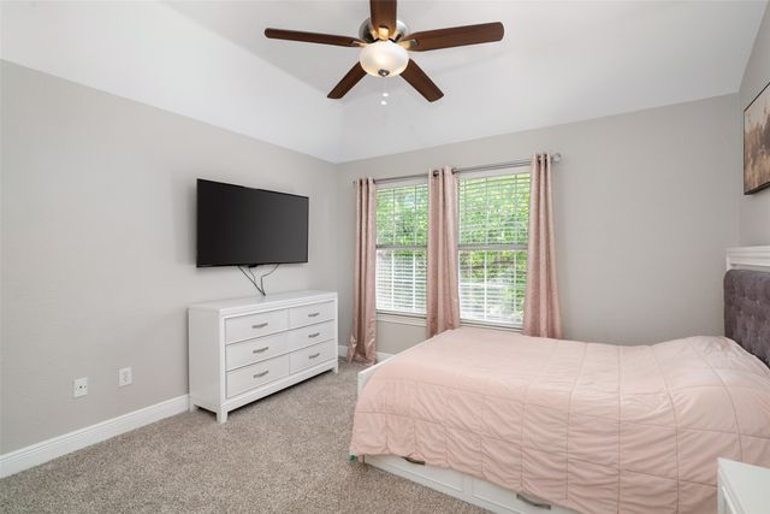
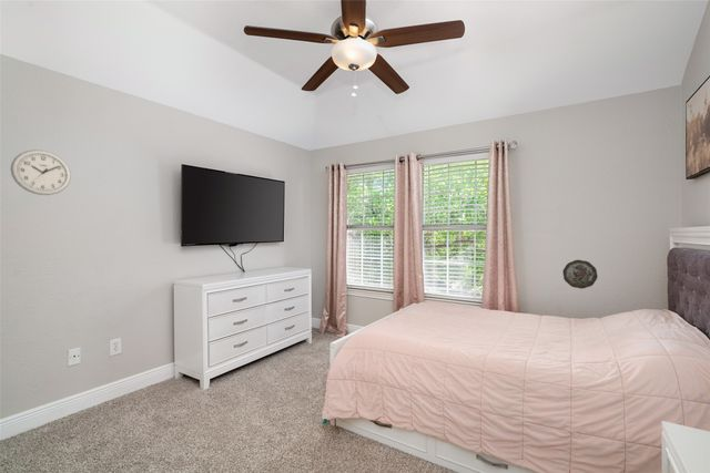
+ decorative plate (579, 274)
+ wall clock (42, 172)
